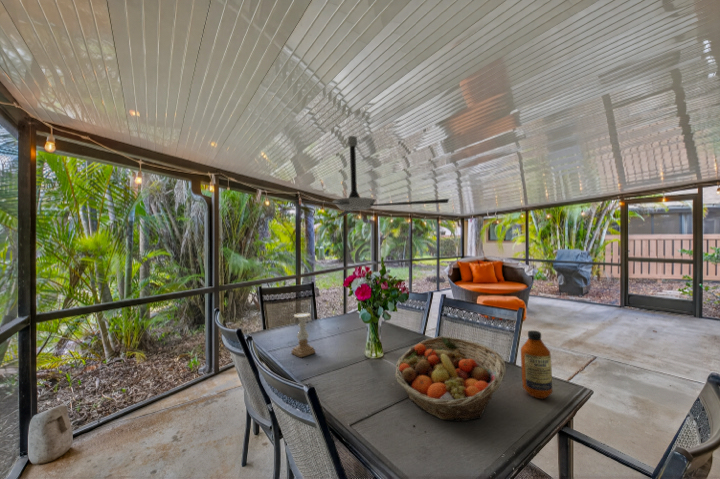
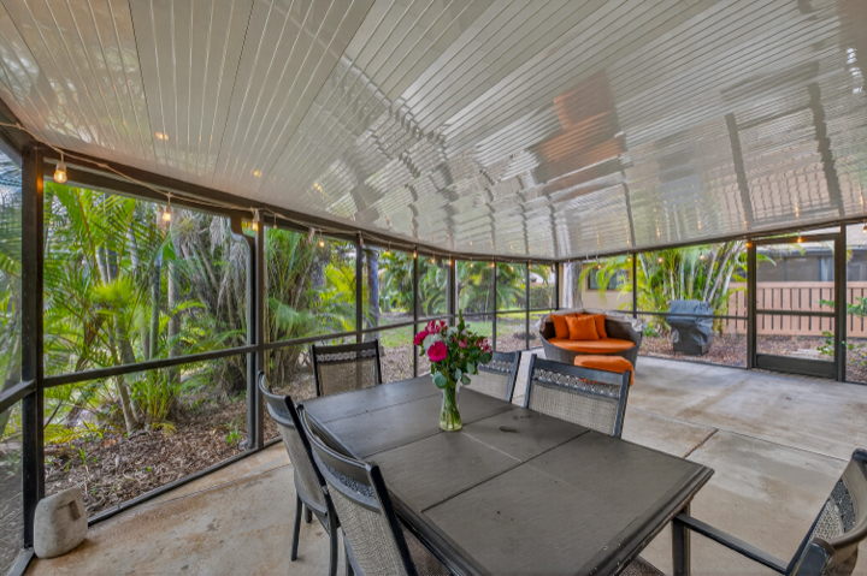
- candle holder (302, 333)
- ceiling fan (355, 174)
- bottle (535, 363)
- fruit basket (446, 373)
